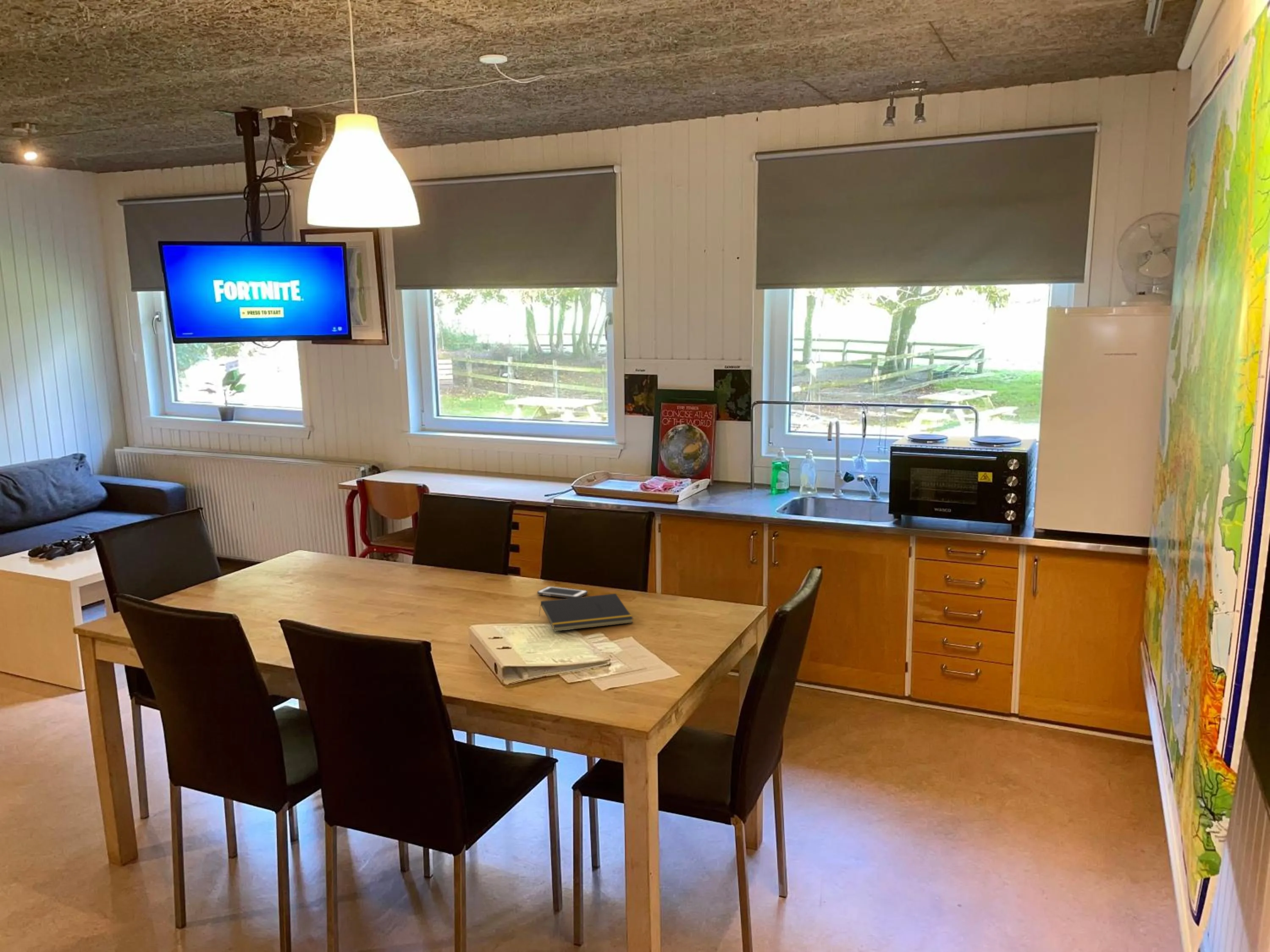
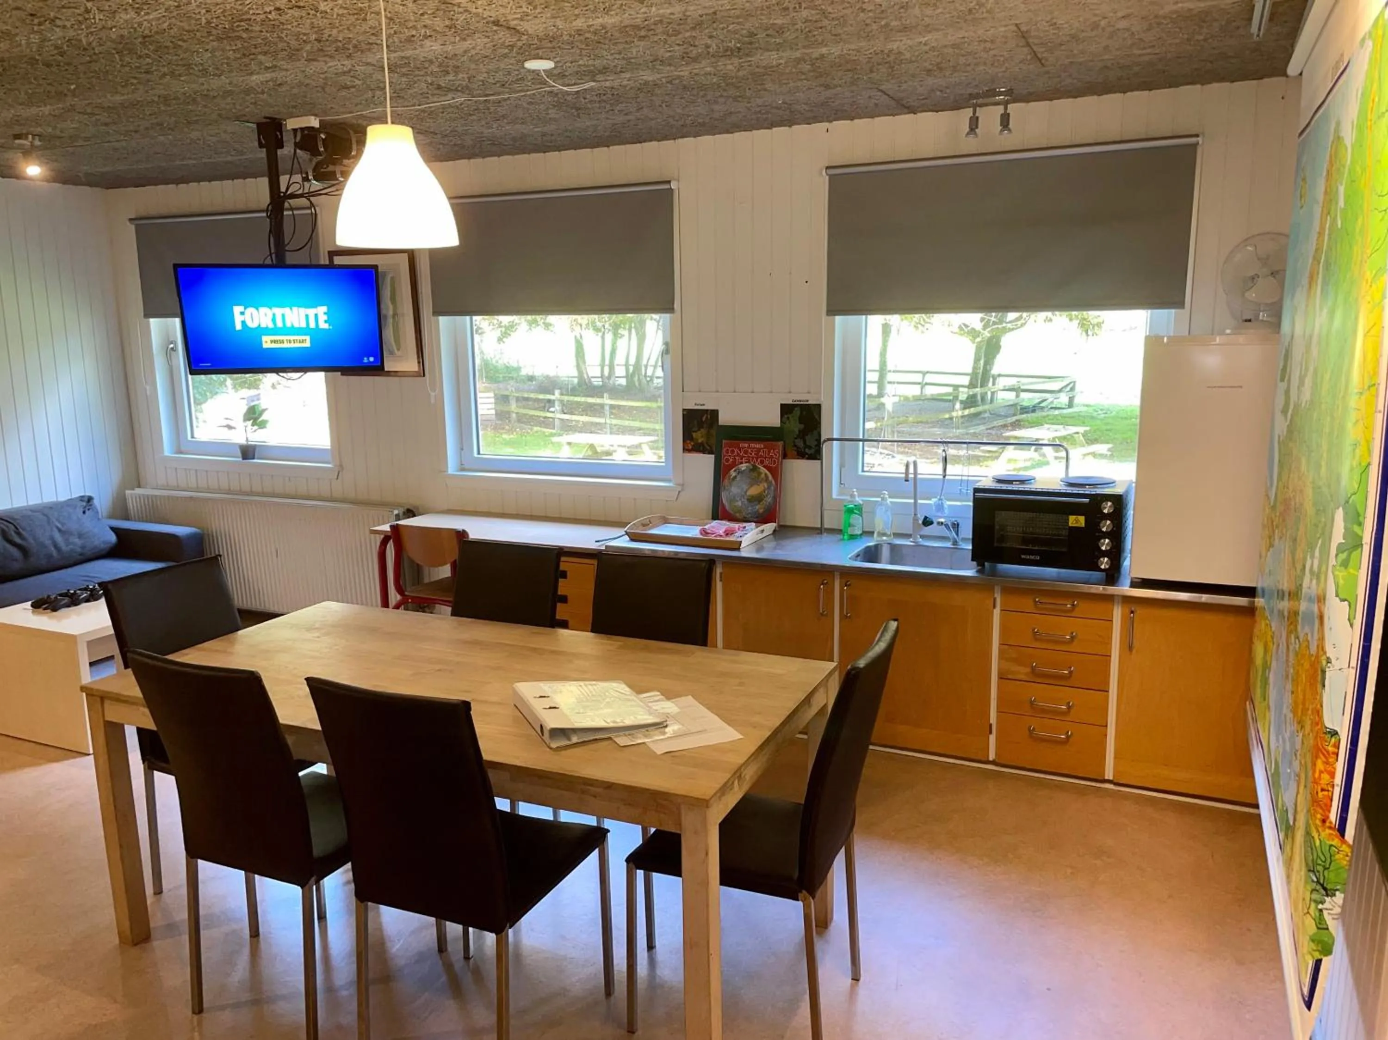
- notepad (586, 611)
- cell phone (562, 592)
